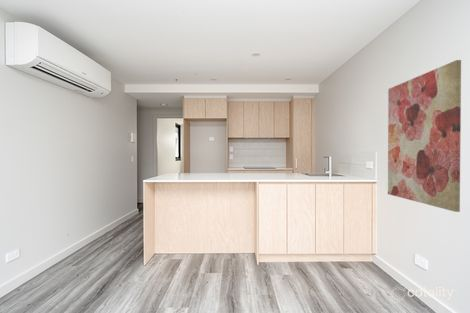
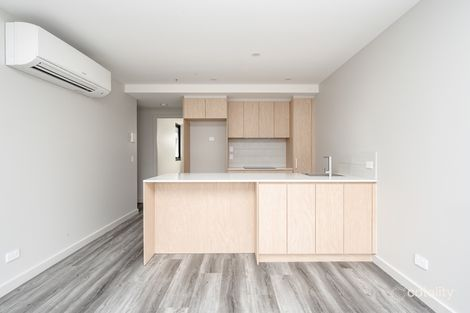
- wall art (417, 139)
